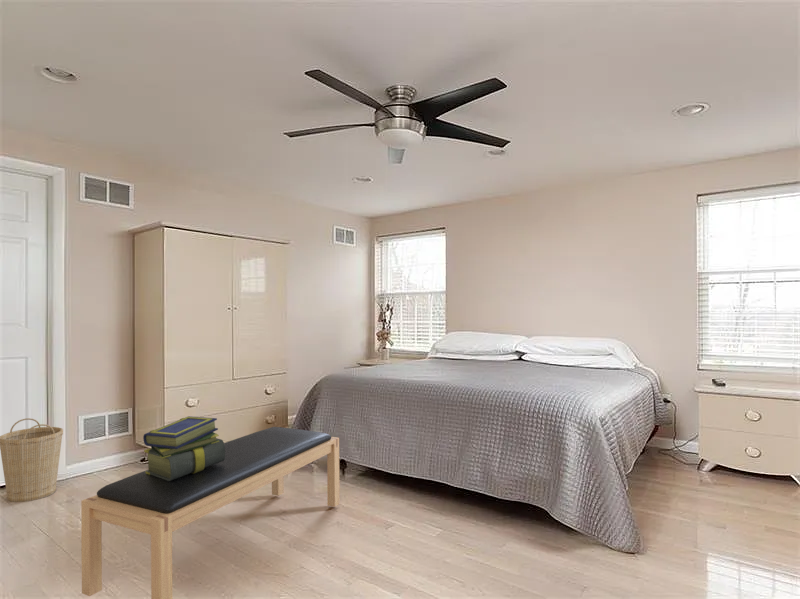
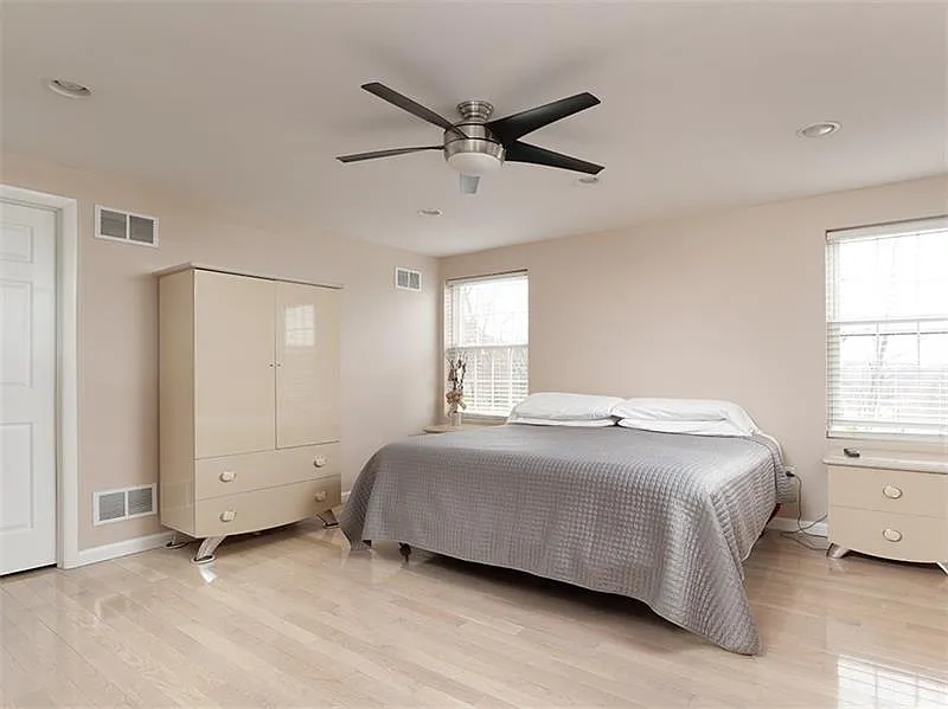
- basket (31, 458)
- bench (234, 497)
- stack of books (184, 445)
